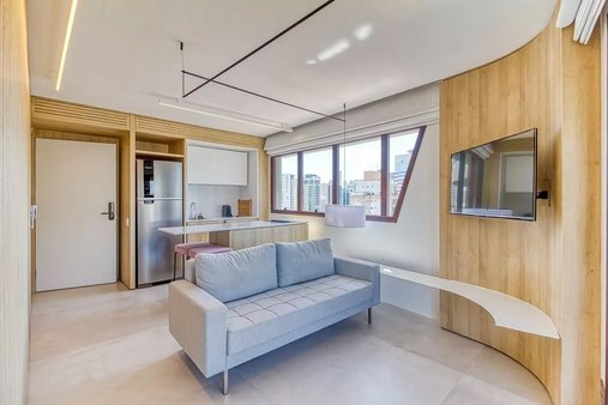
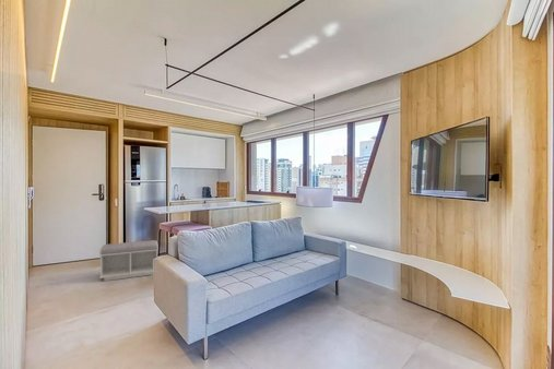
+ bench (130, 259)
